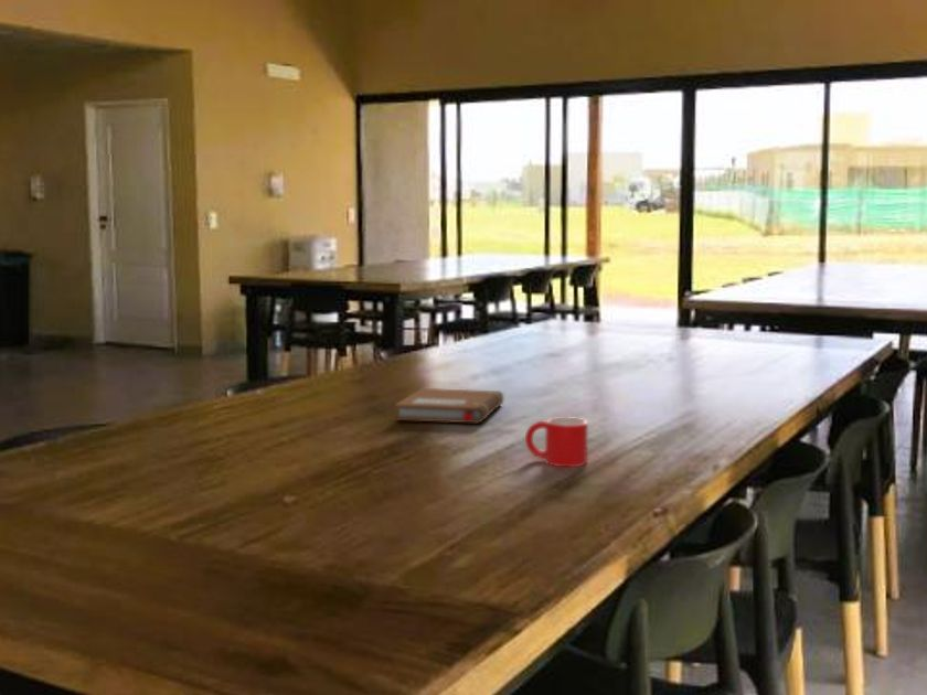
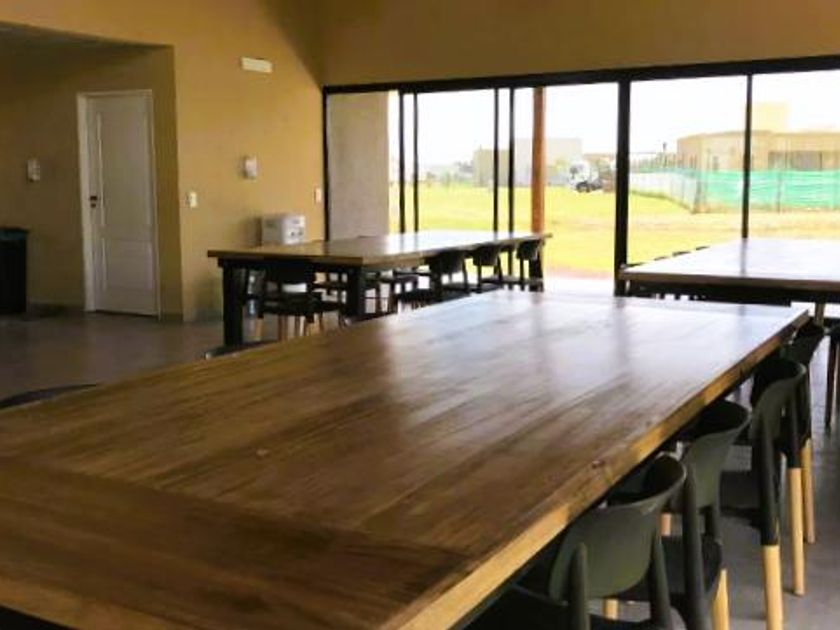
- mug (555, 440)
- notebook (450, 405)
